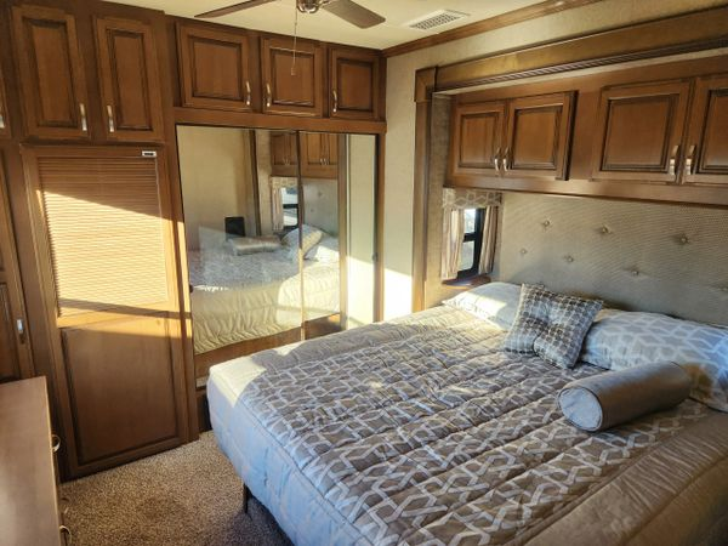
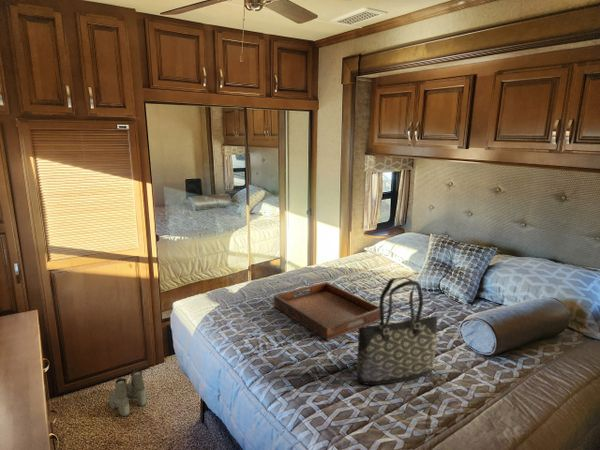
+ boots (127, 388)
+ tote bag (399, 328)
+ serving tray (326, 307)
